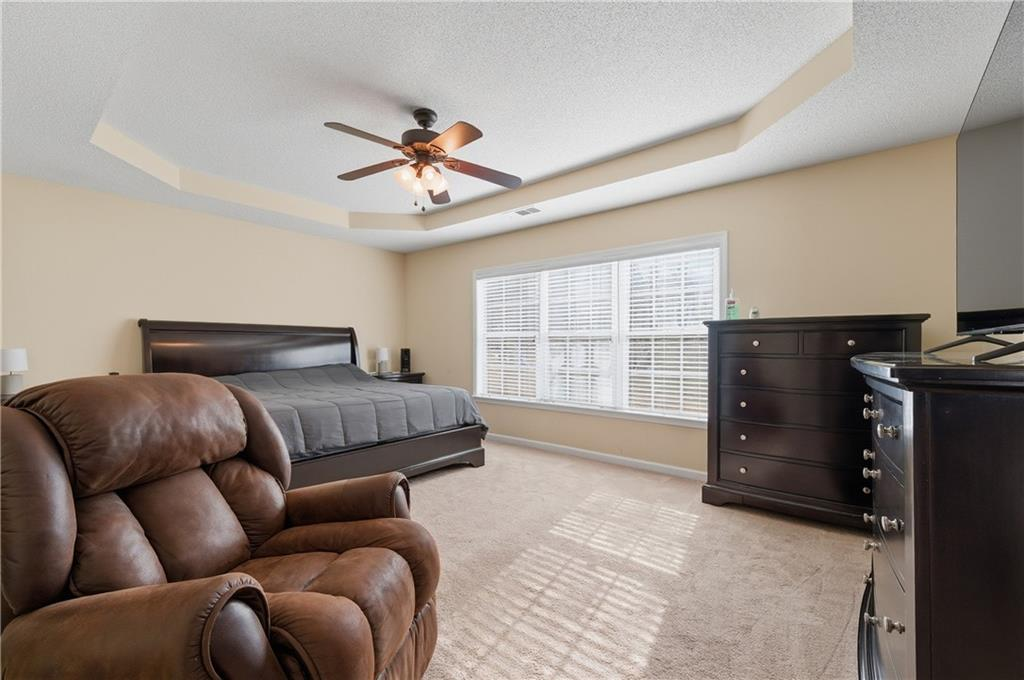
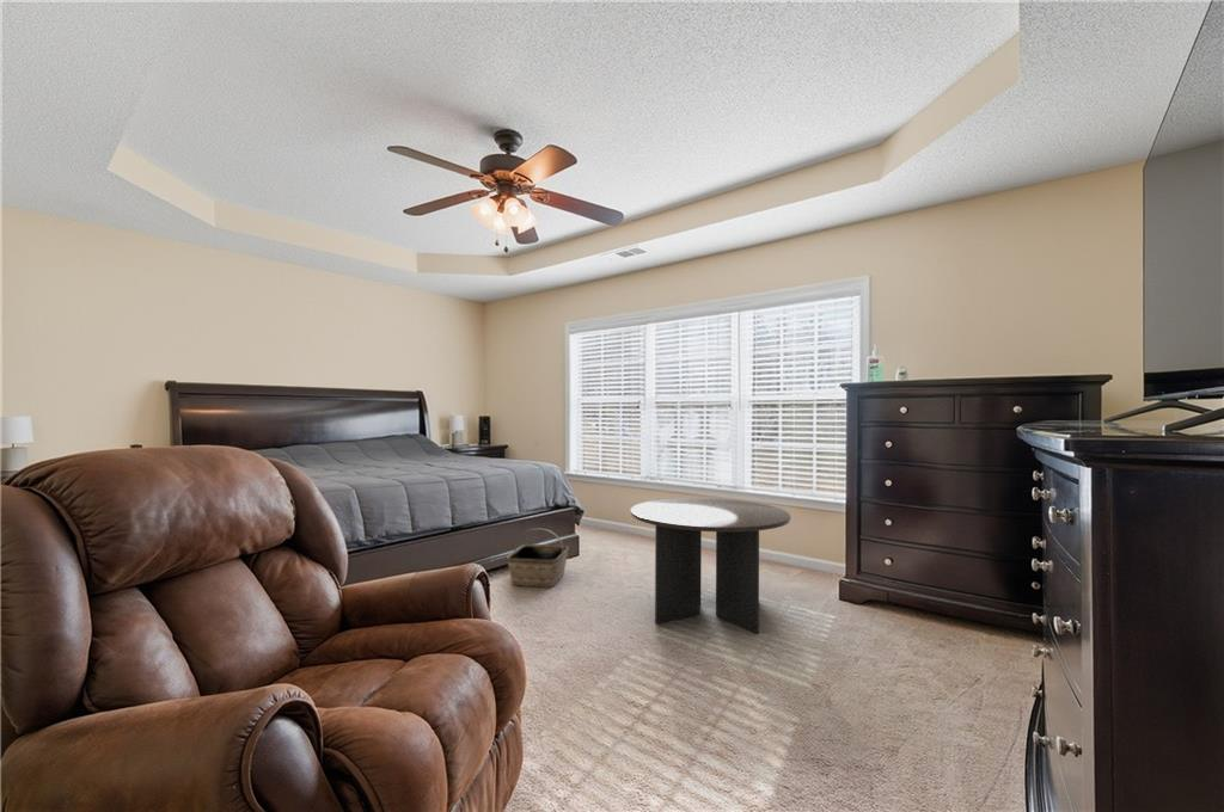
+ coffee table (700, 560)
+ basket (538, 554)
